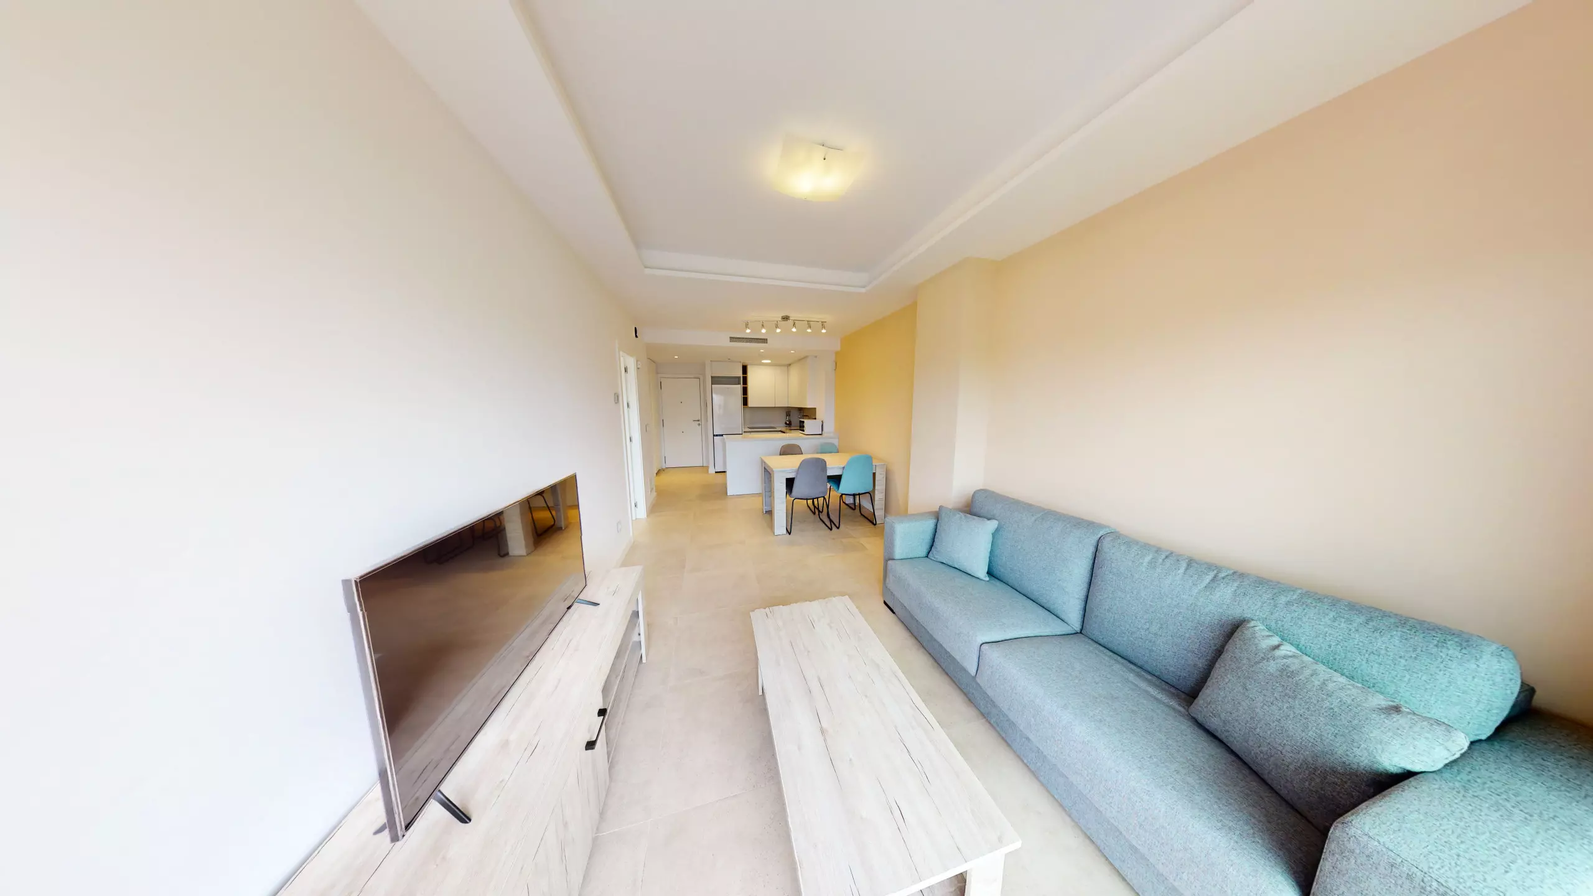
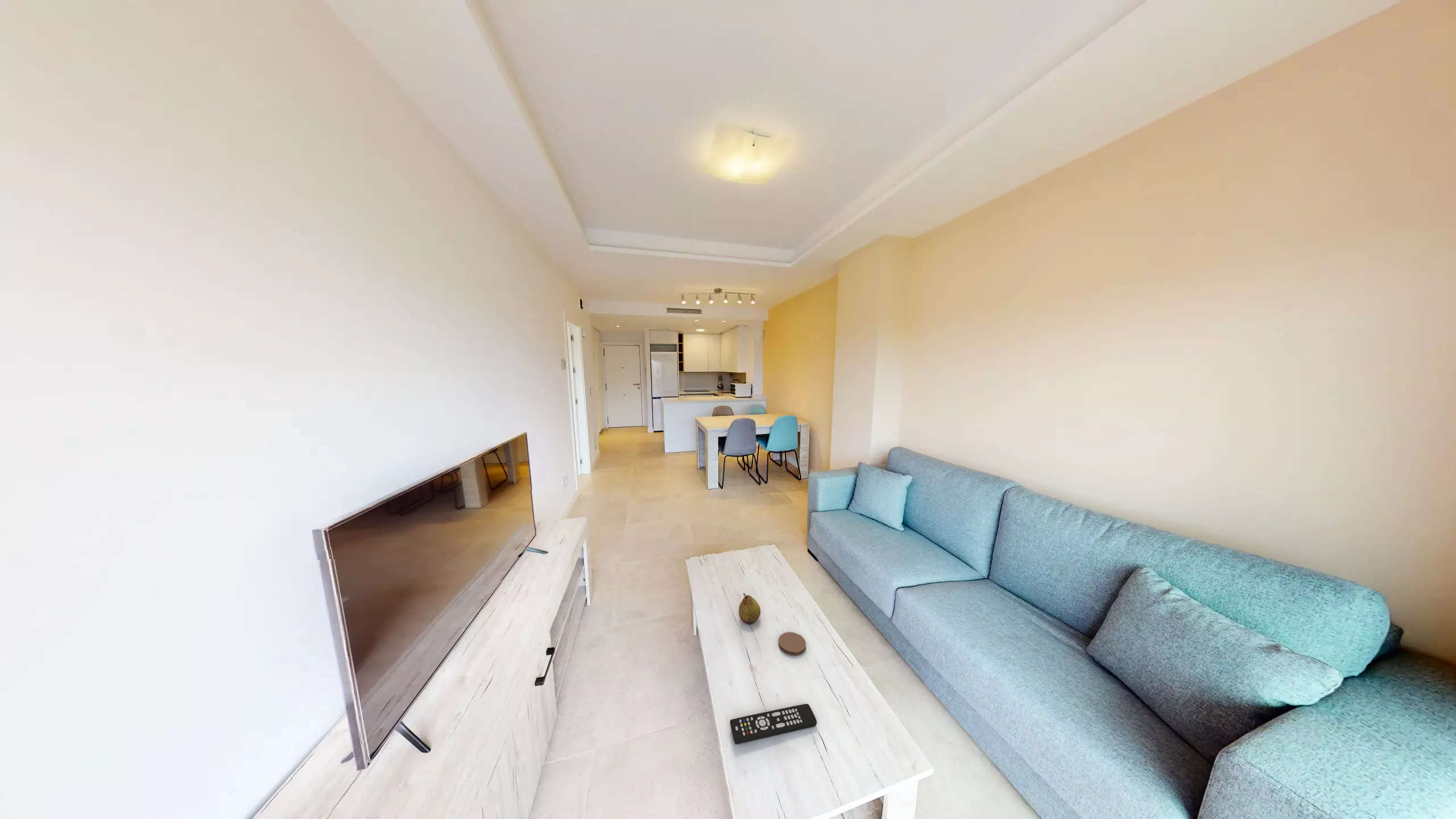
+ fruit (750, 606)
+ coaster (792, 643)
+ remote control (773, 723)
